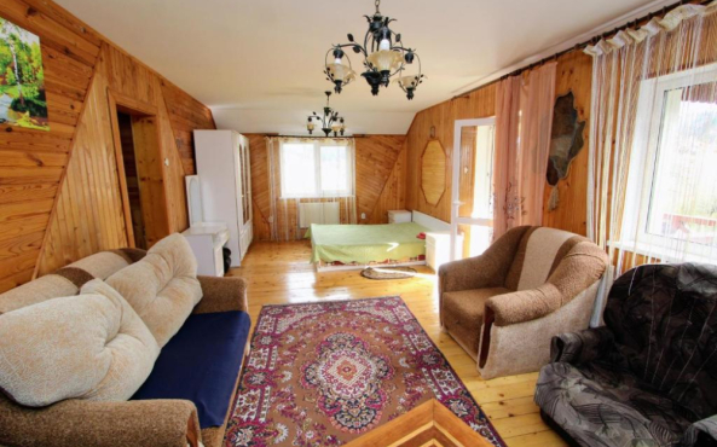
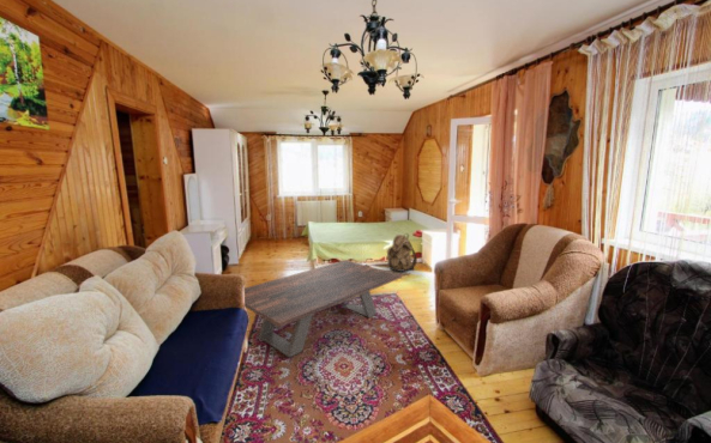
+ coffee table (321, 303)
+ backpack (400, 250)
